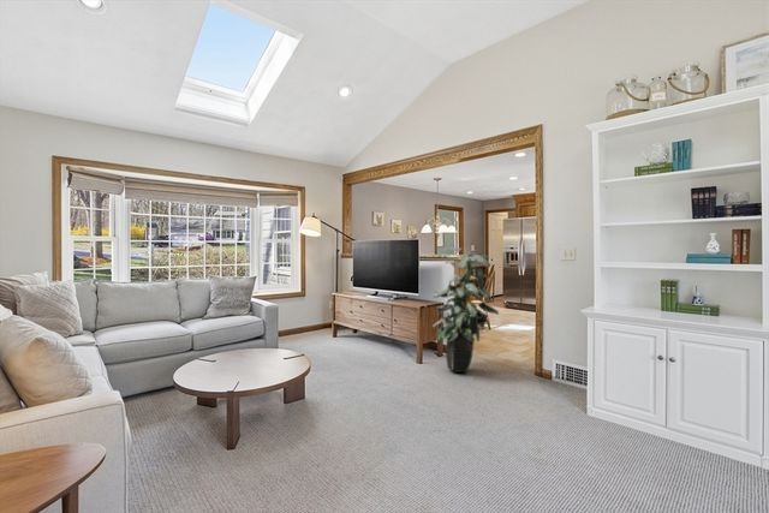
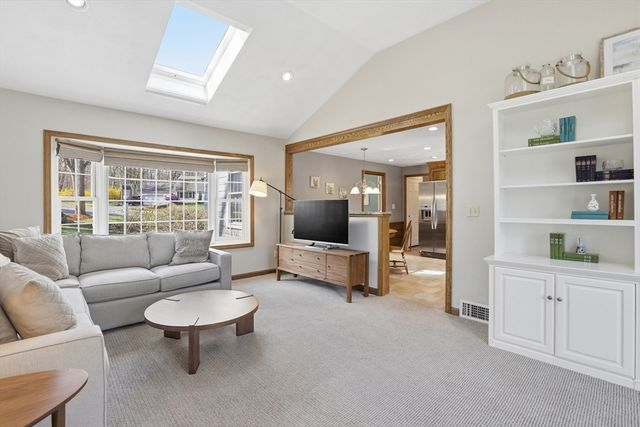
- indoor plant (460, 308)
